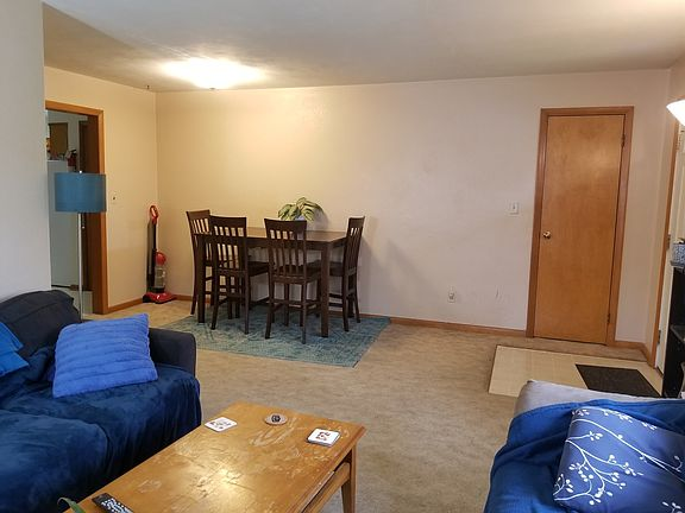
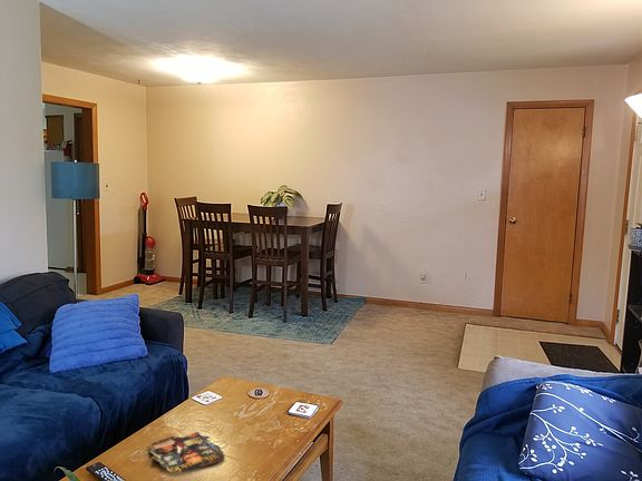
+ magazine (186, 449)
